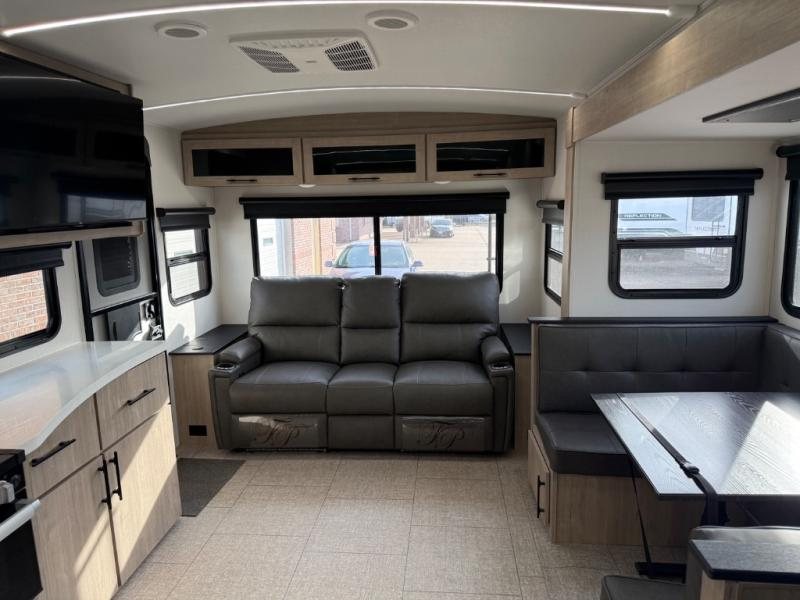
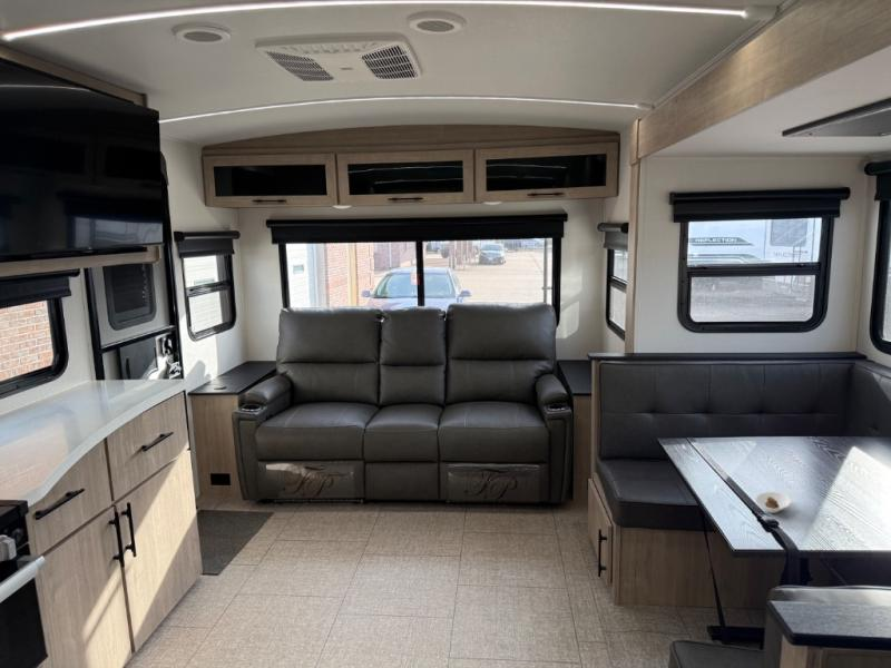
+ saucer (772, 503)
